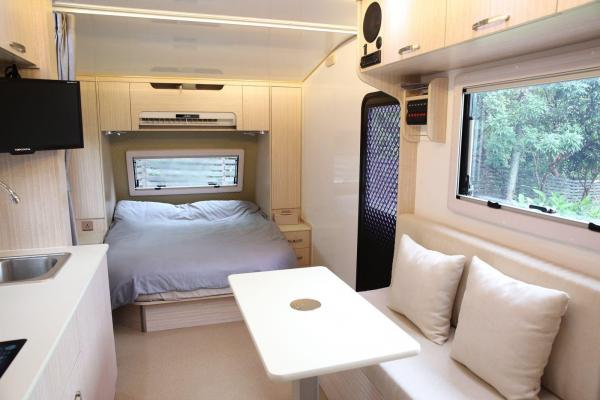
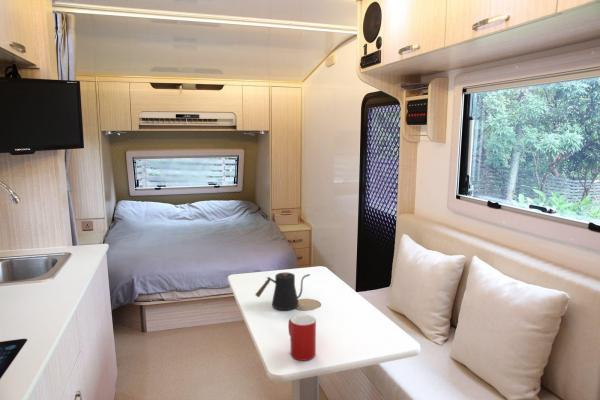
+ kettle (283, 290)
+ cup (301, 334)
